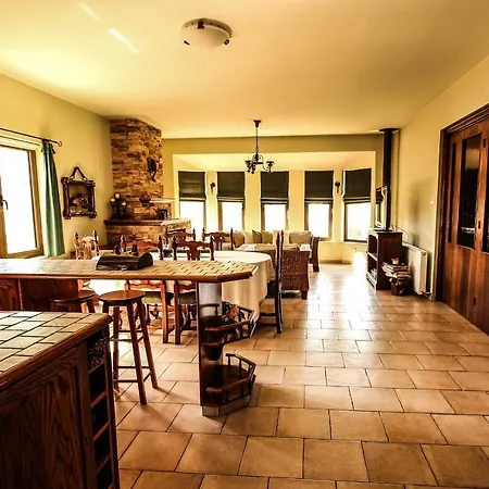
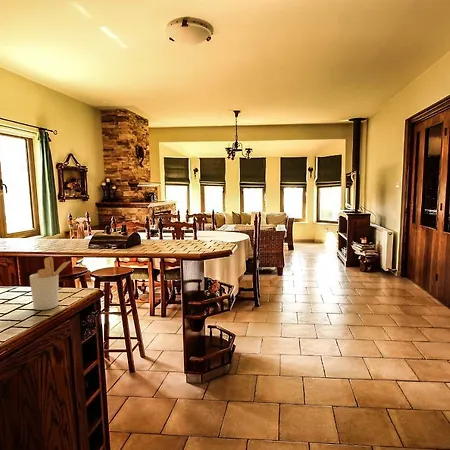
+ utensil holder (52, 282)
